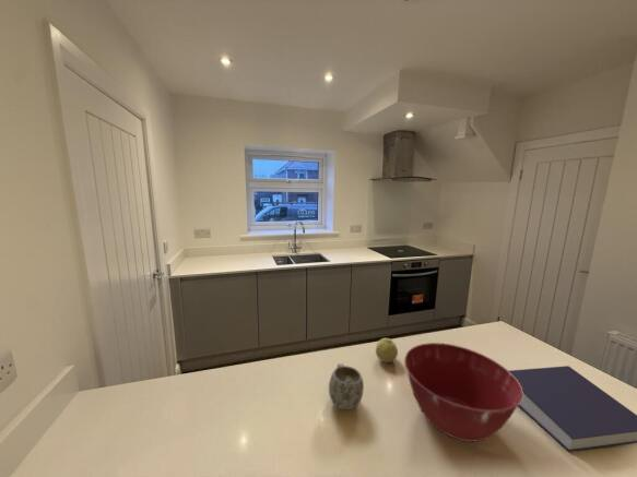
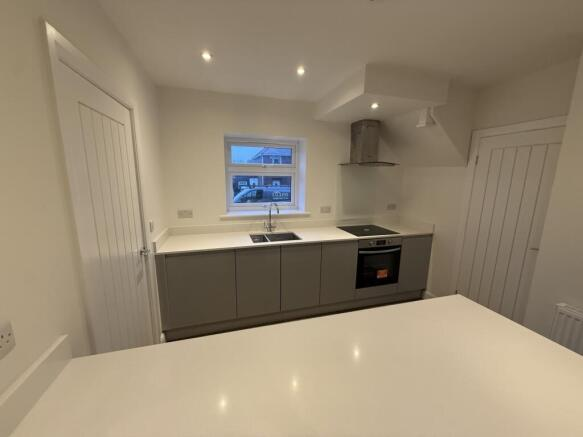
- mixing bowl (455, 394)
- book (568, 402)
- apple (387, 350)
- mug (343, 384)
